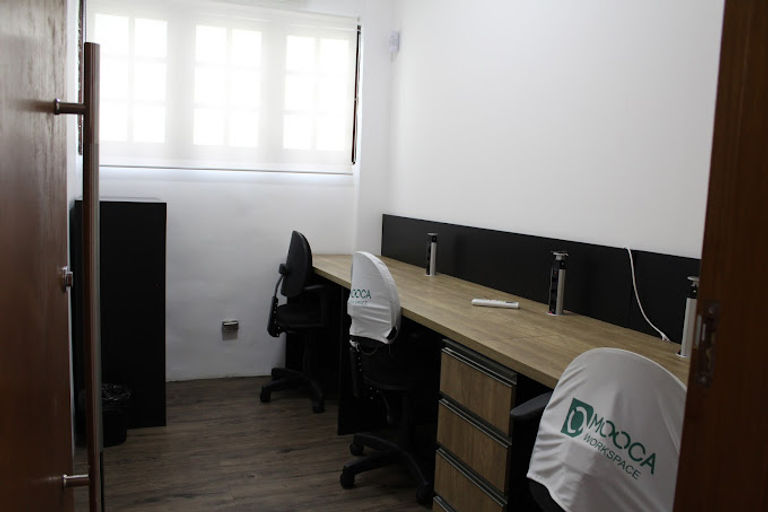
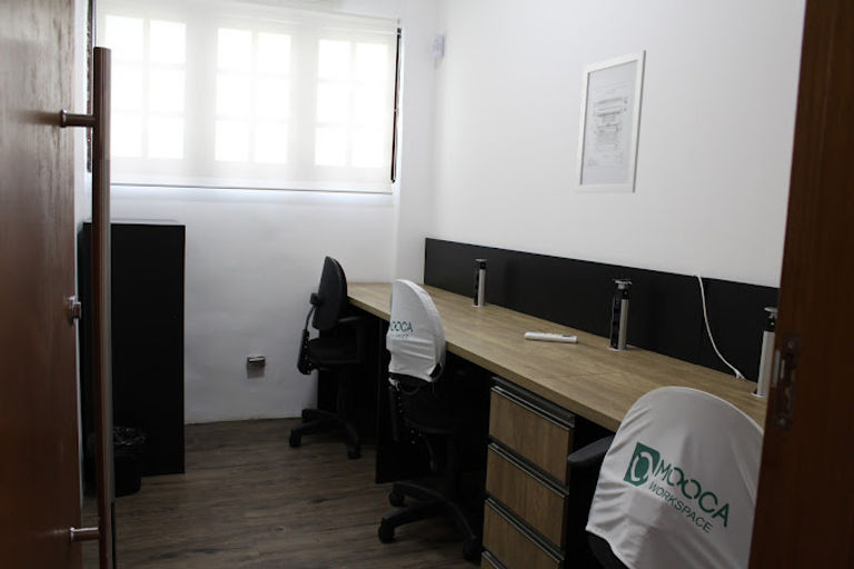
+ wall art (608, 126)
